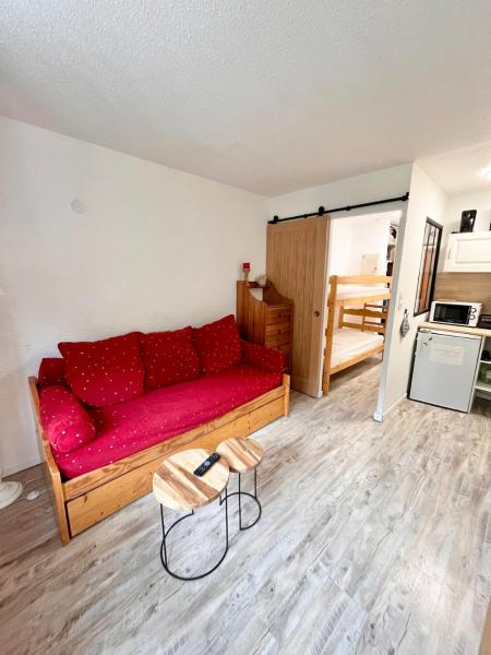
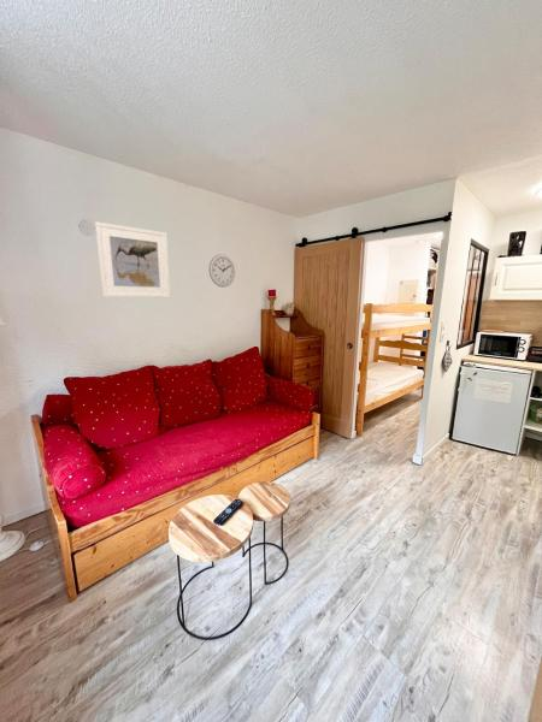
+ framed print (136, 262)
+ wall clock (223, 271)
